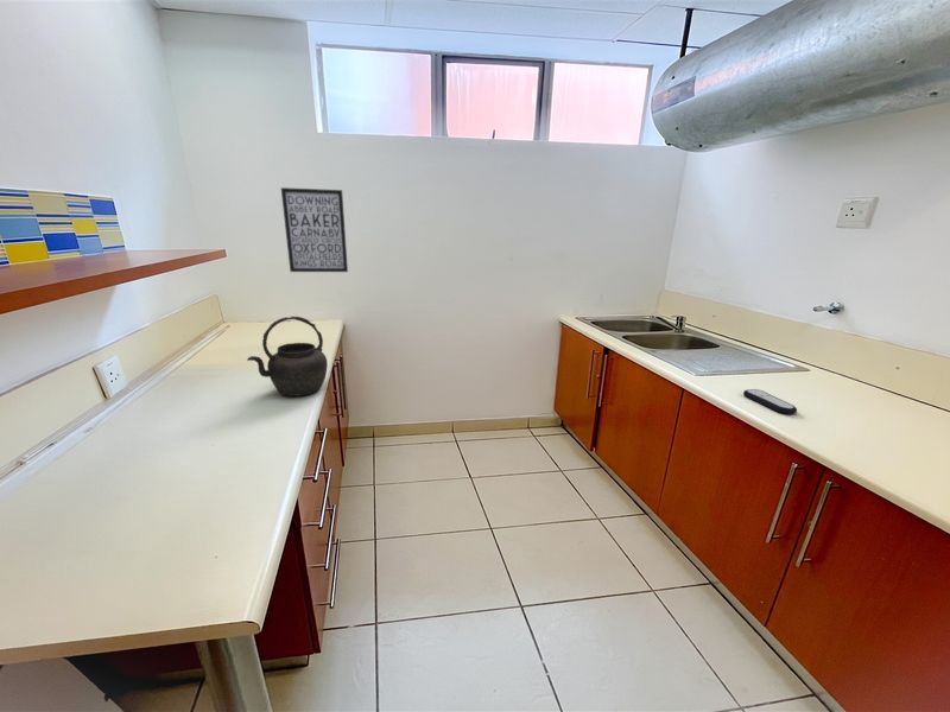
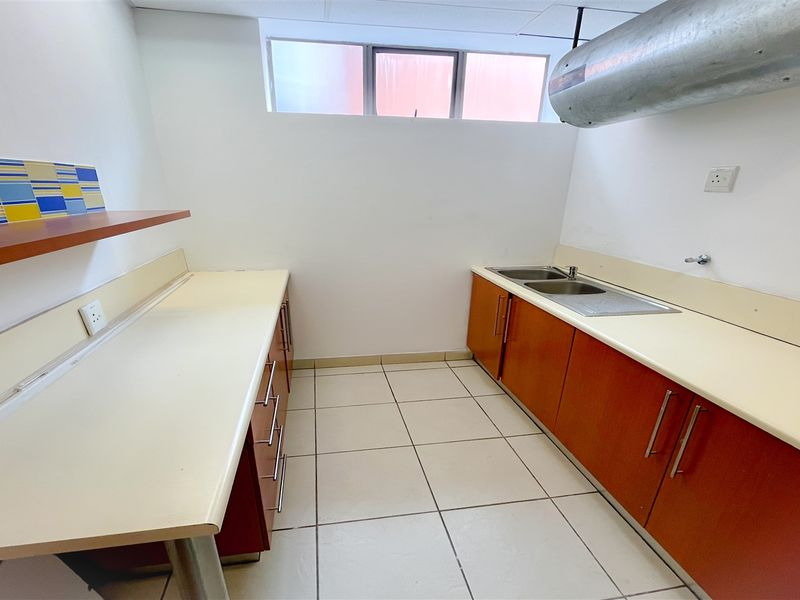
- wall art (316, 231)
- remote control (770, 400)
- kettle (287, 356)
